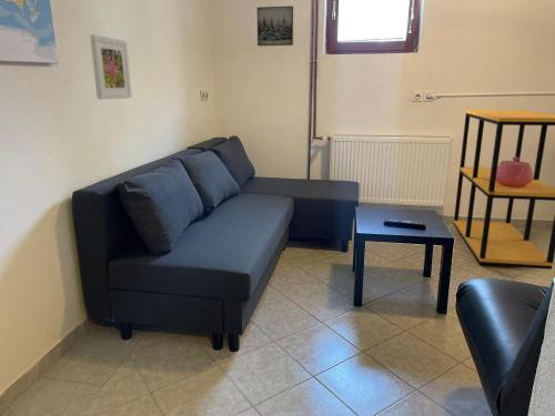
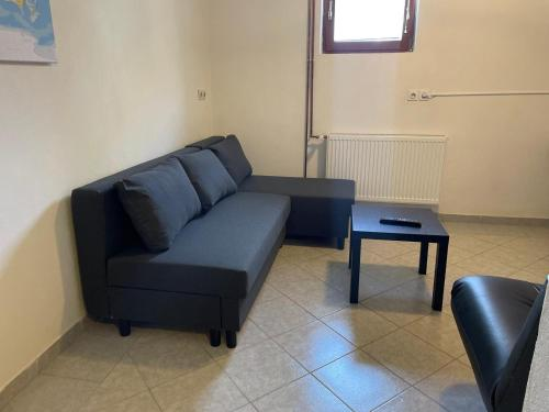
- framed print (112, 69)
- wall art (274, 26)
- shelving unit (504, 181)
